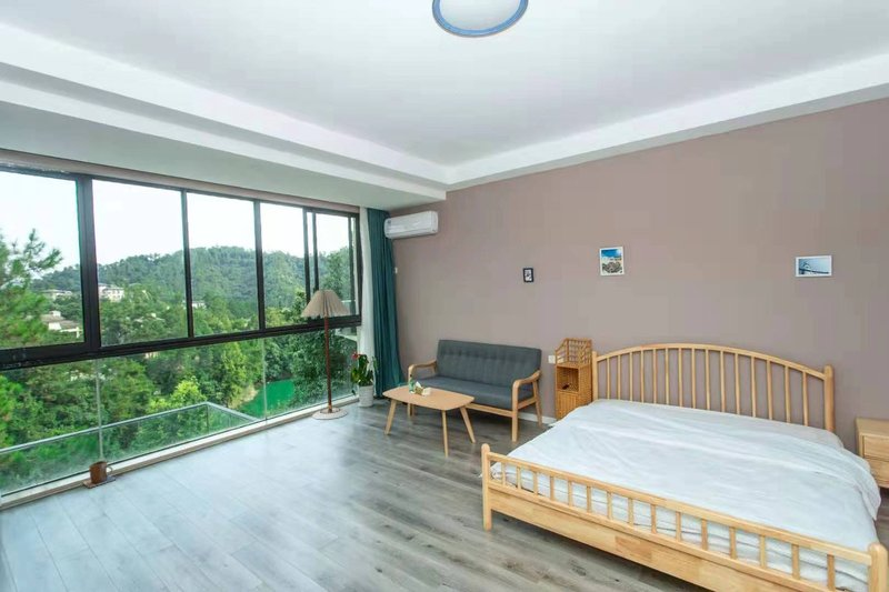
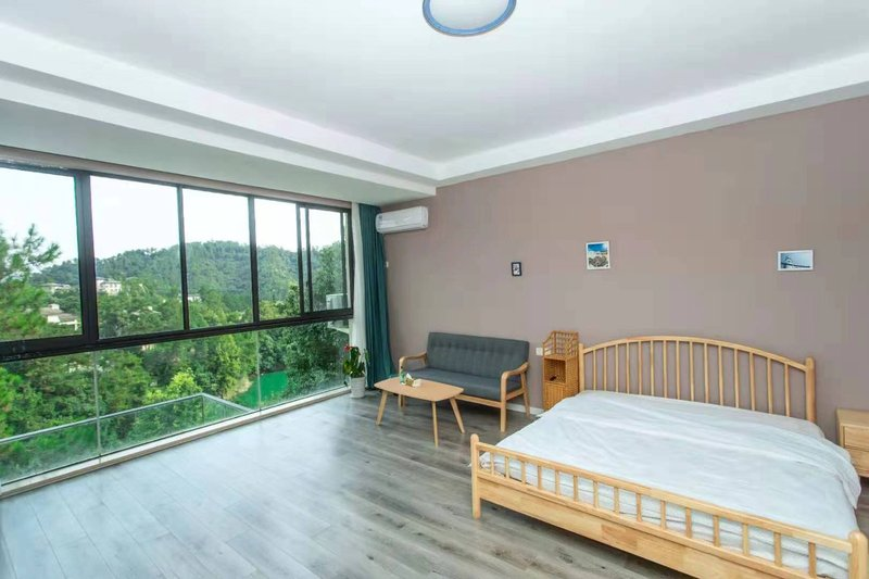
- floor lamp (327, 352)
- ceramic jug (99, 471)
